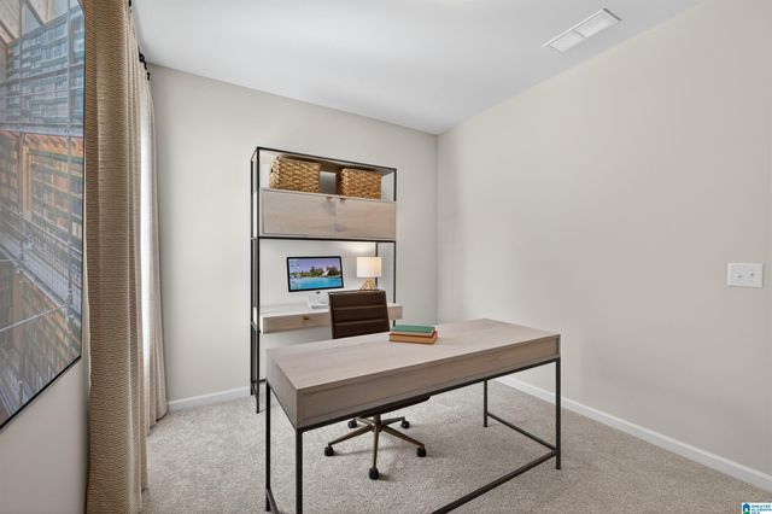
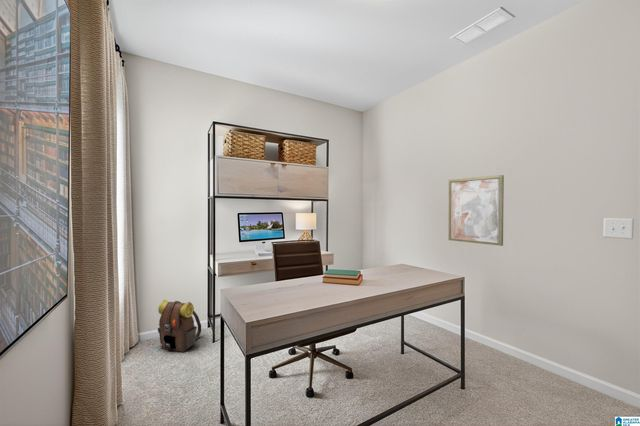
+ wall art (473, 210)
+ backpack (182, 321)
